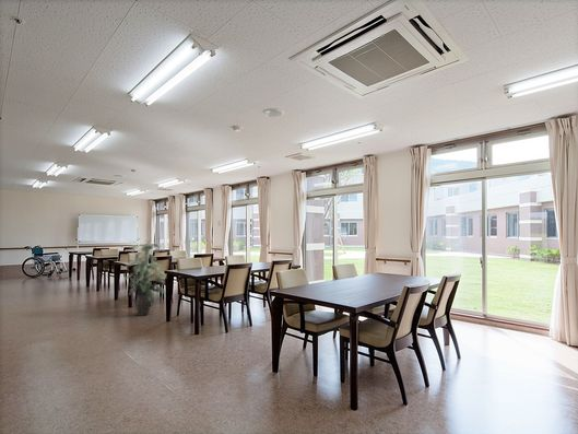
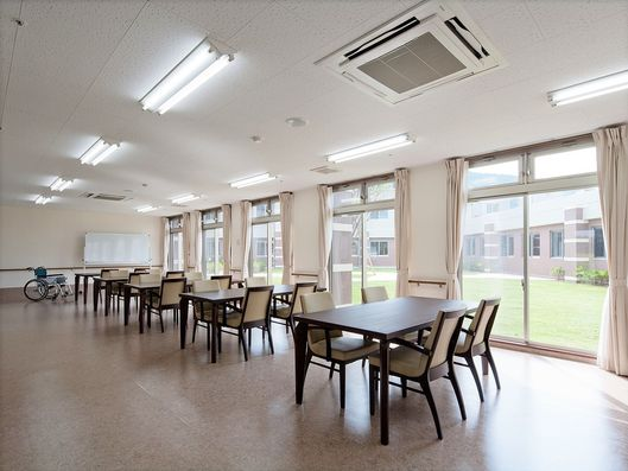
- indoor plant (146, 277)
